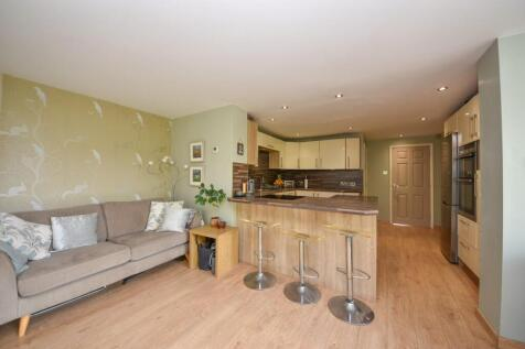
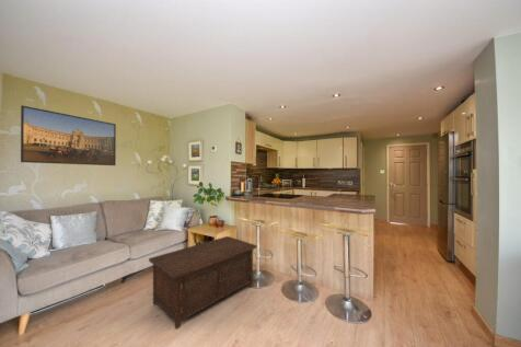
+ cabinet (207, 273)
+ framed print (74, 140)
